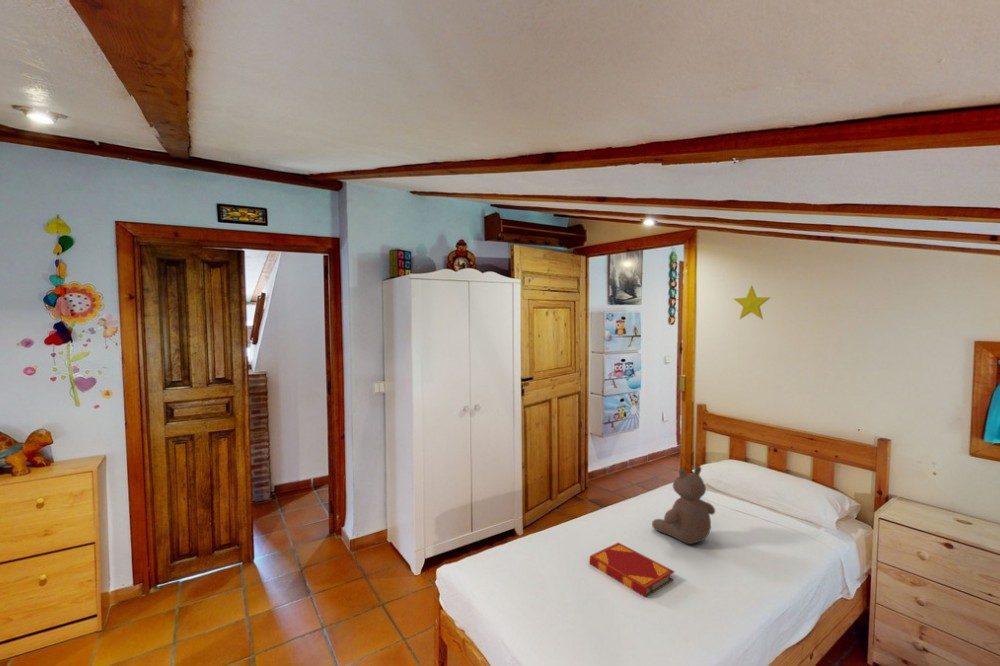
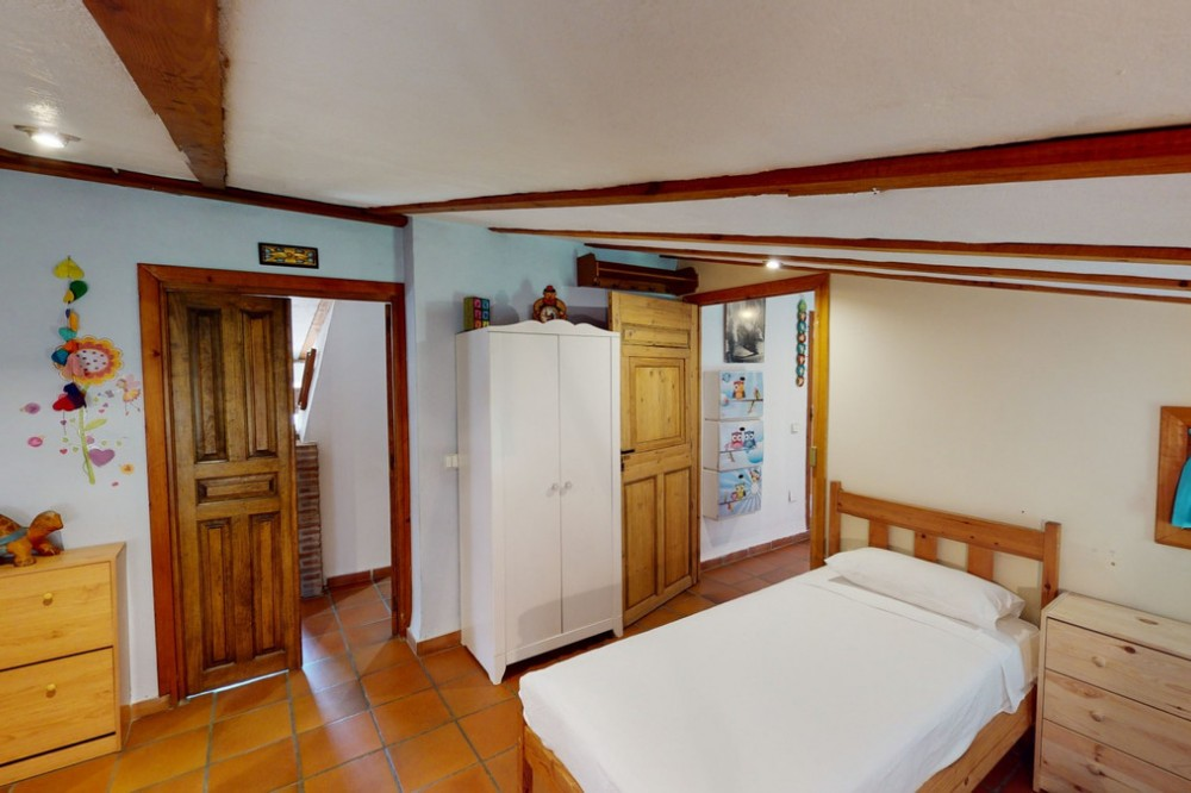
- bear (681, 500)
- hardback book (630, 567)
- decorative star (751, 302)
